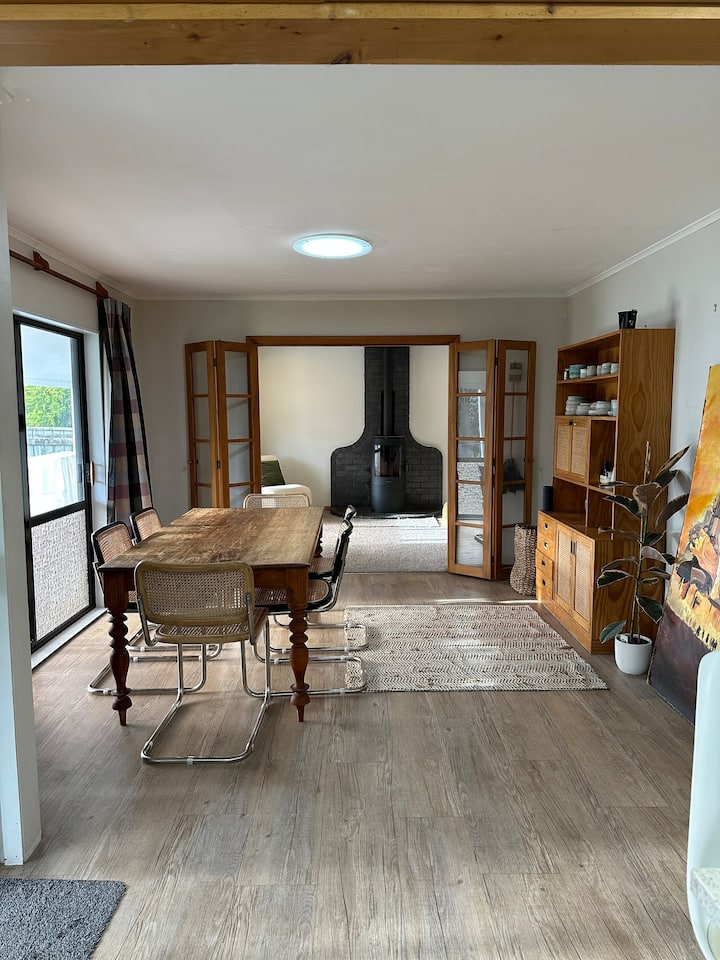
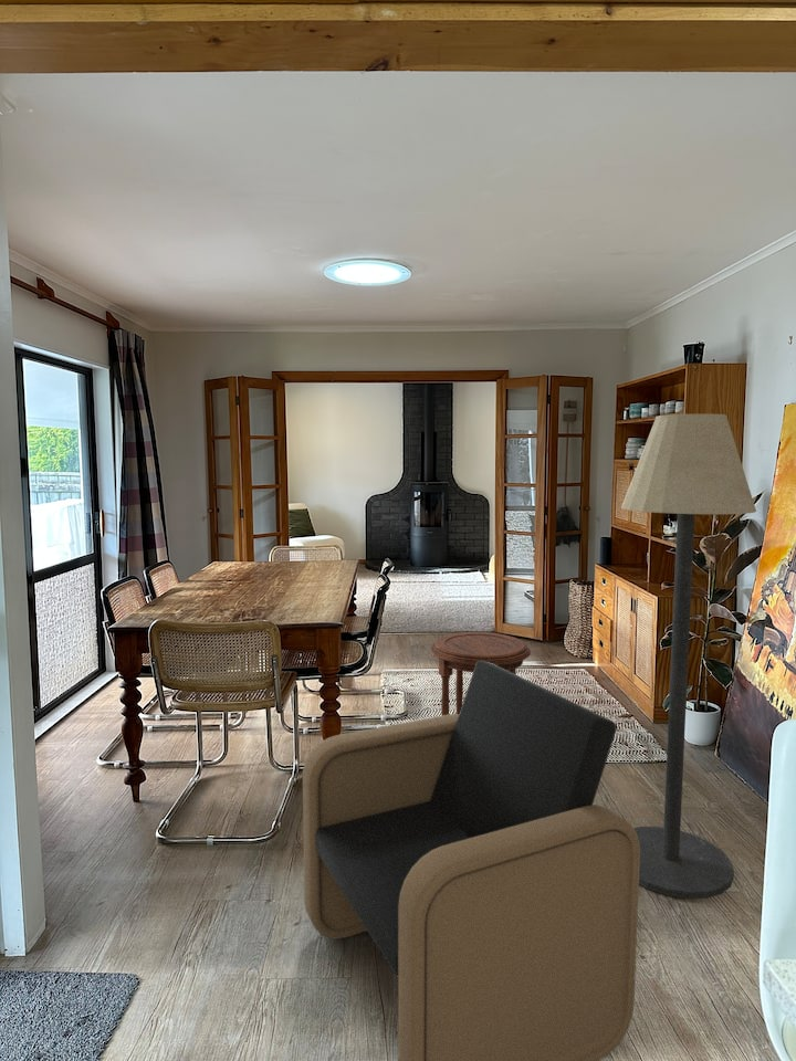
+ armchair (452, 844)
+ side table (459, 713)
+ floor lamp (680, 647)
